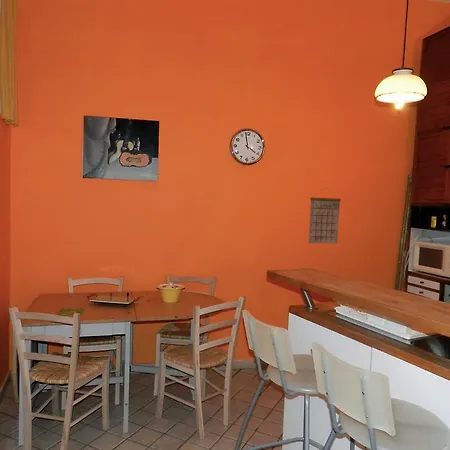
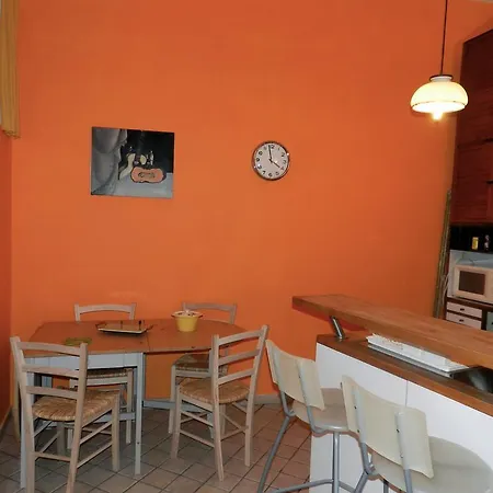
- calendar (324, 215)
